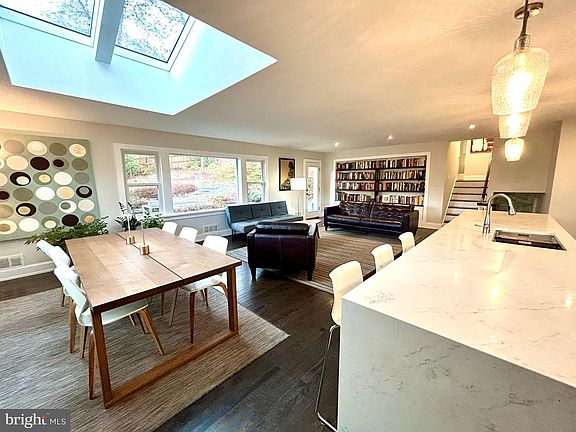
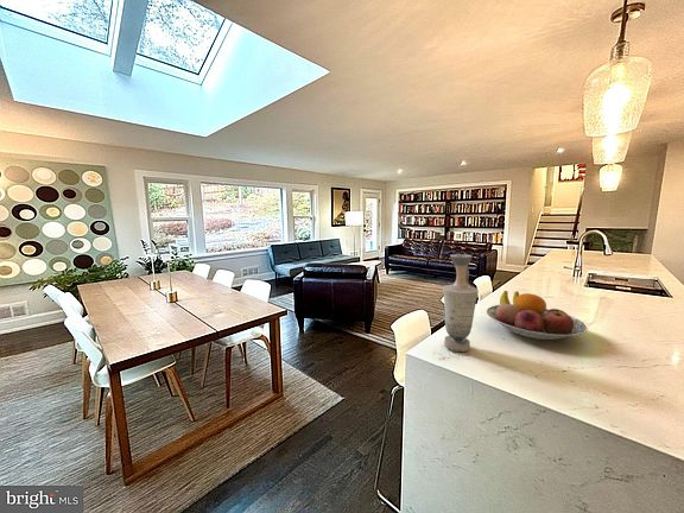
+ vase (458, 302)
+ fruit bowl (533, 314)
